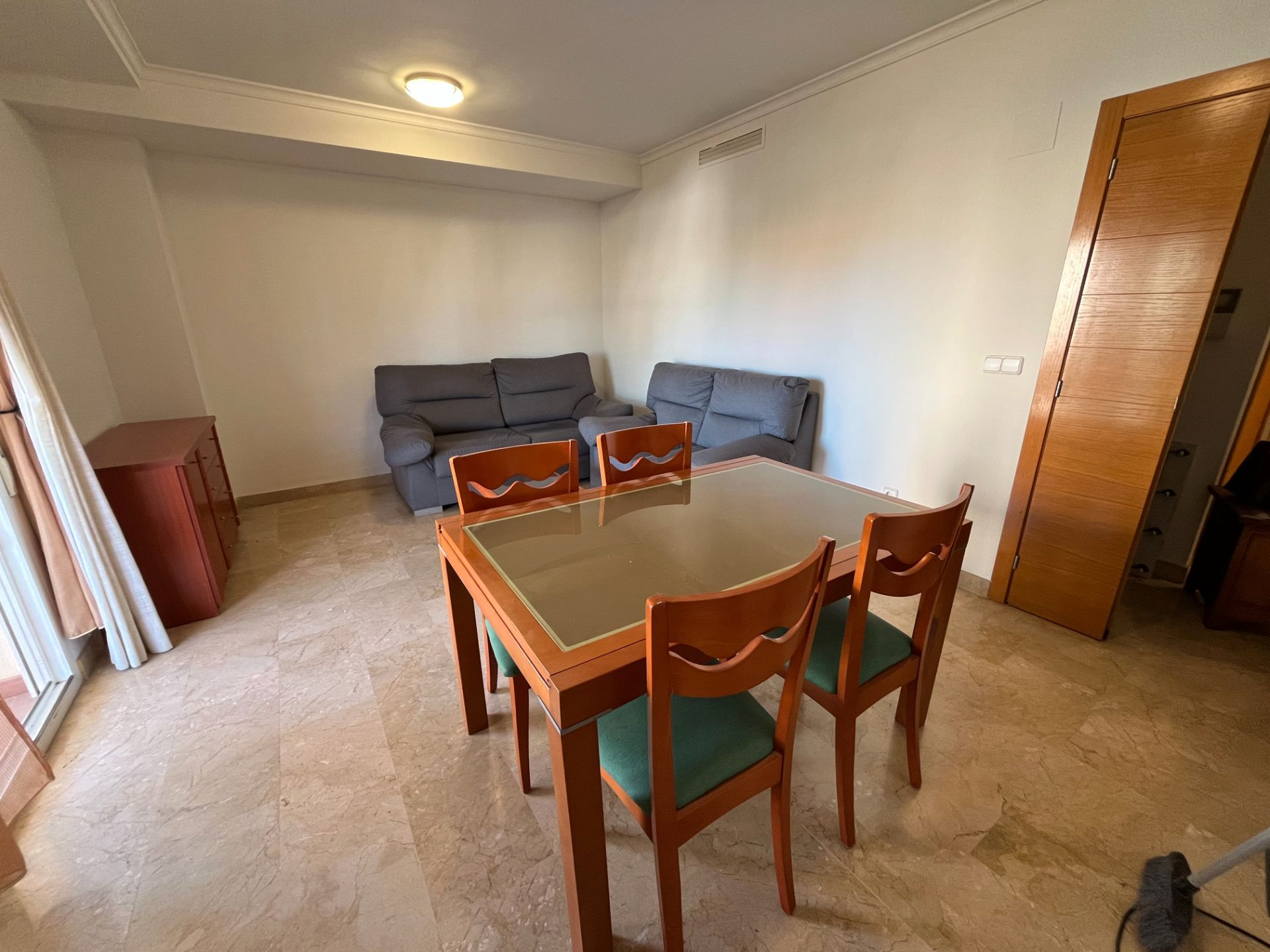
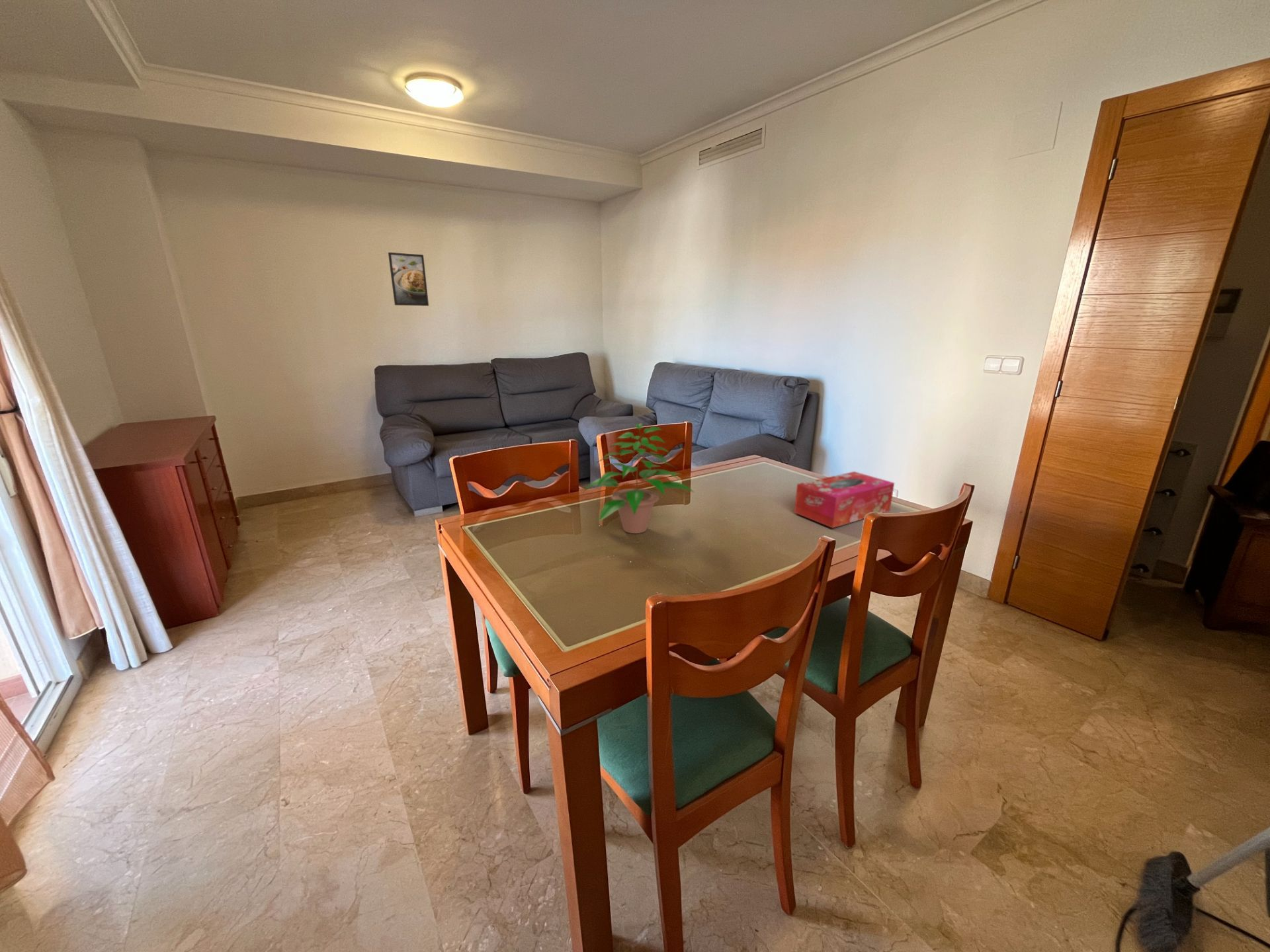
+ tissue box (844, 497)
+ potted plant (634, 477)
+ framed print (409, 280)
